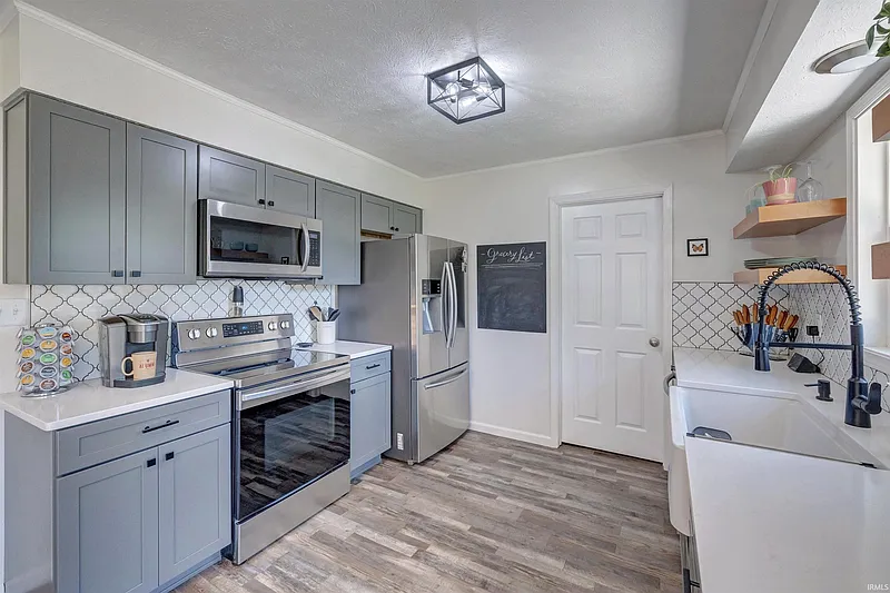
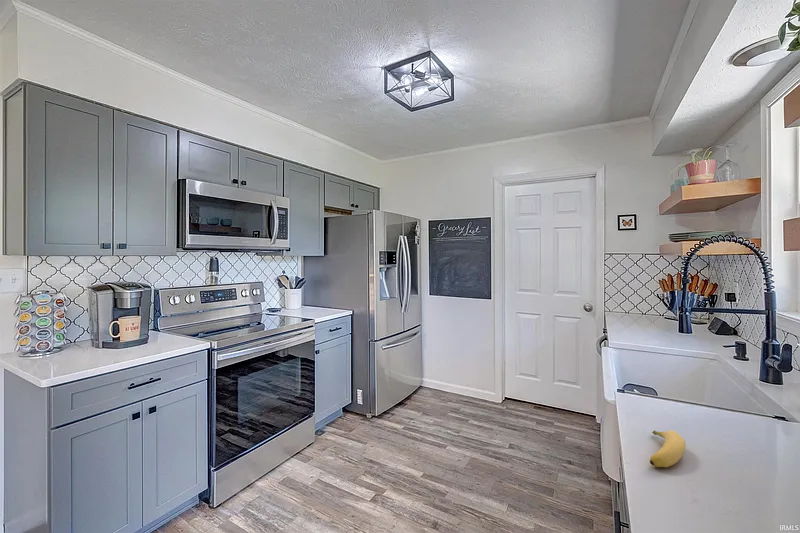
+ banana (664, 444)
